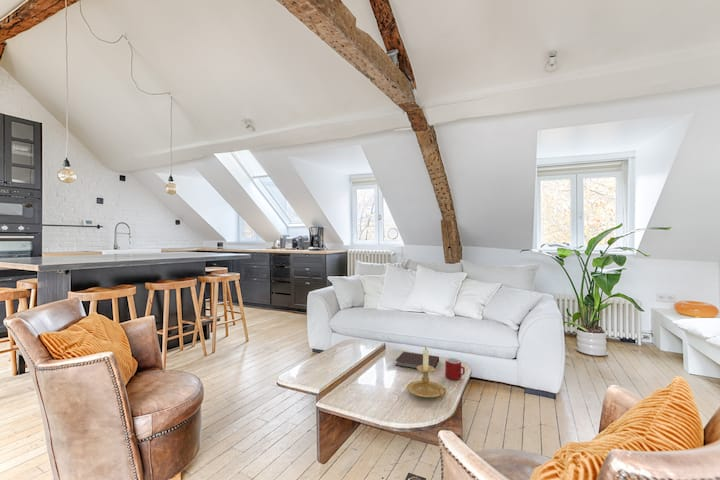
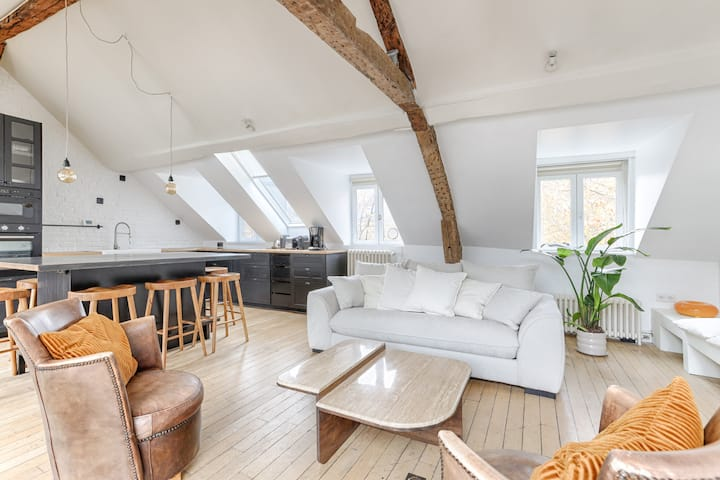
- mug (455, 369)
- notebook (417, 360)
- candle holder (425, 370)
